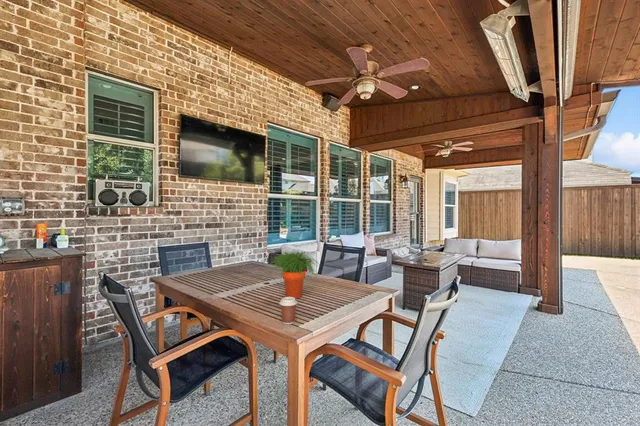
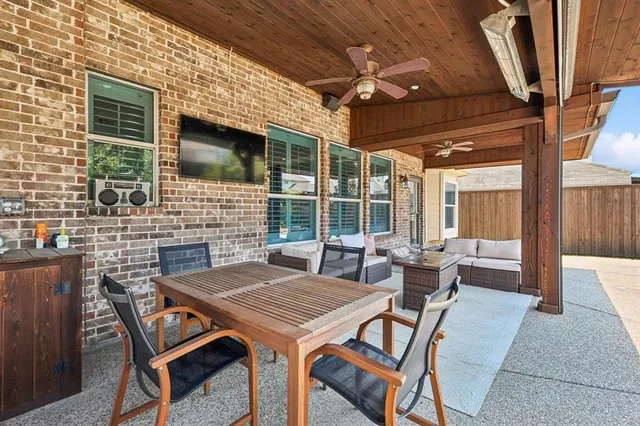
- potted plant (294, 273)
- coffee cup (288, 310)
